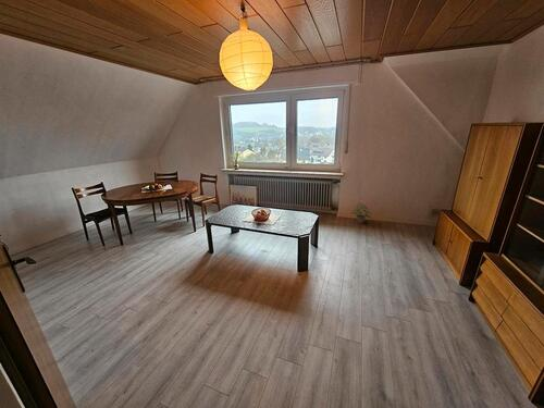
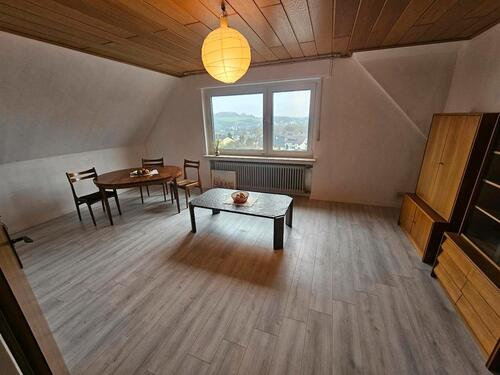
- potted plant (361, 212)
